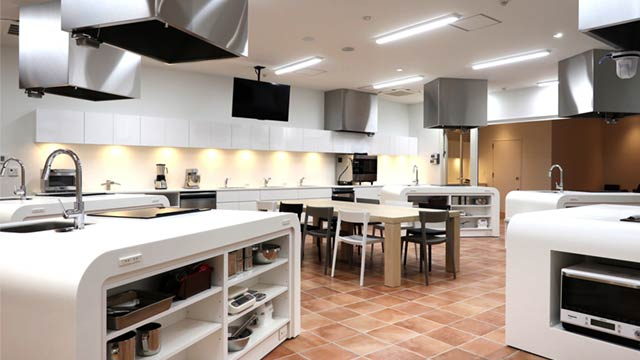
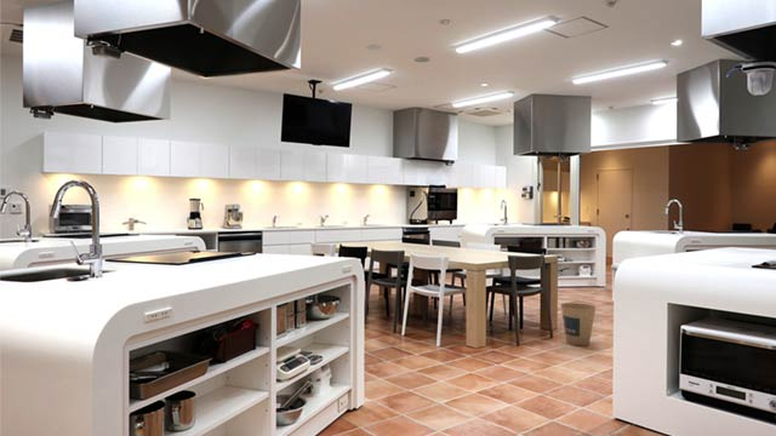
+ trash can (577, 323)
